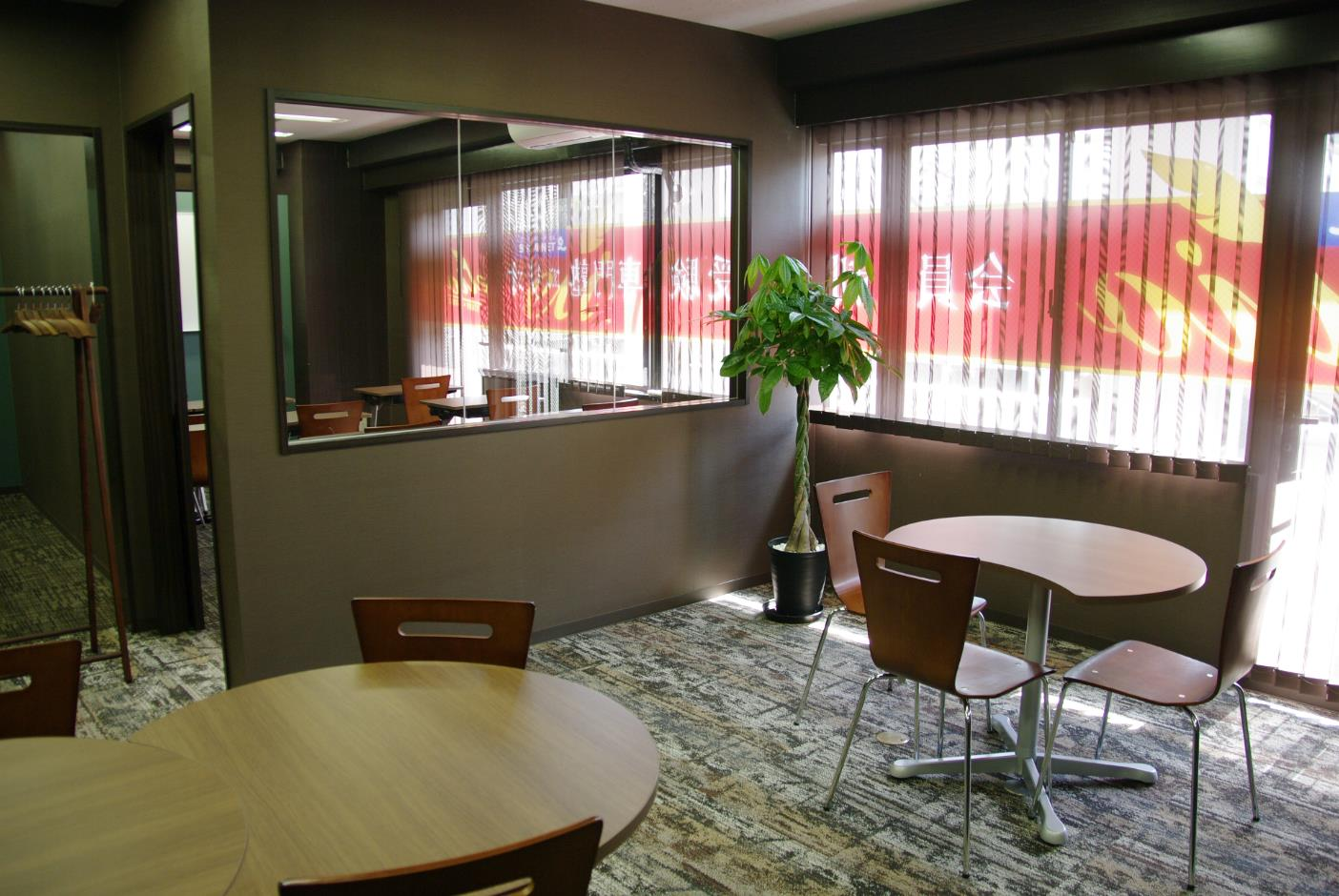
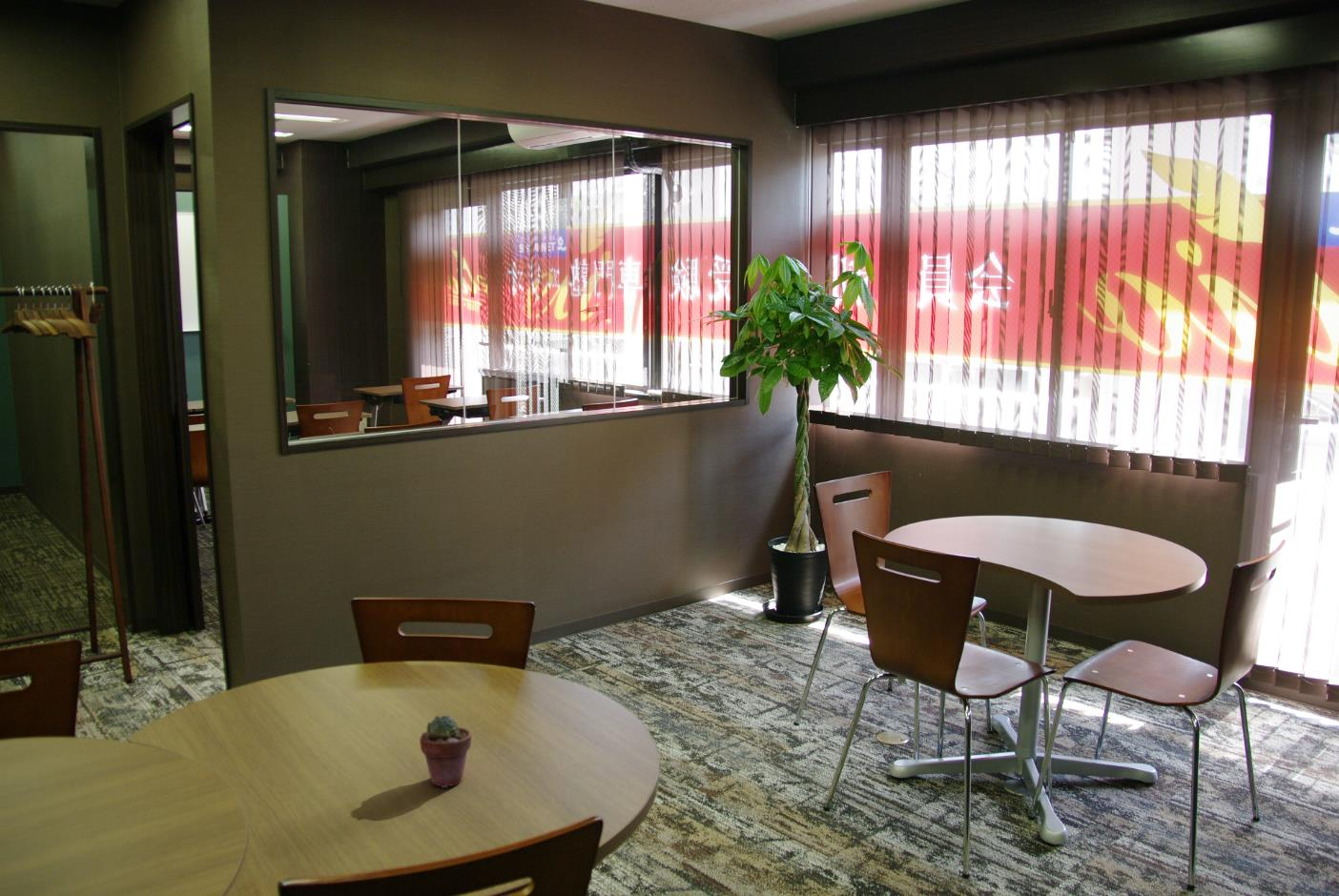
+ potted succulent (445, 747)
